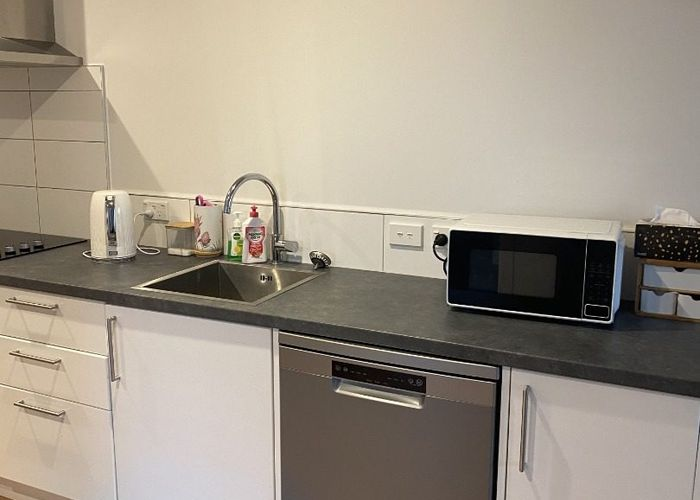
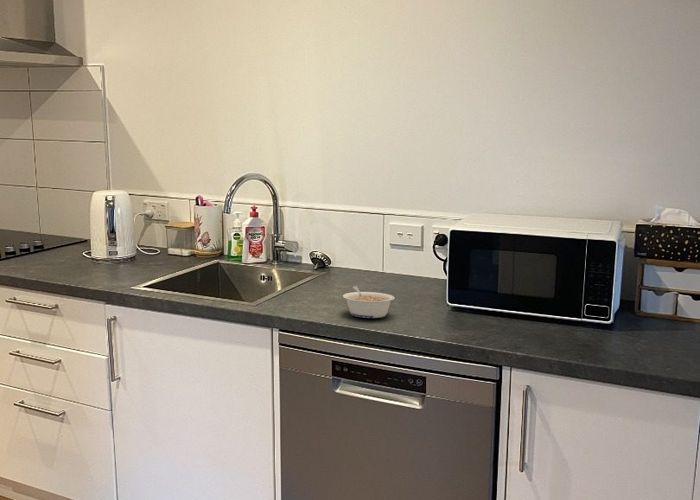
+ legume (366, 303)
